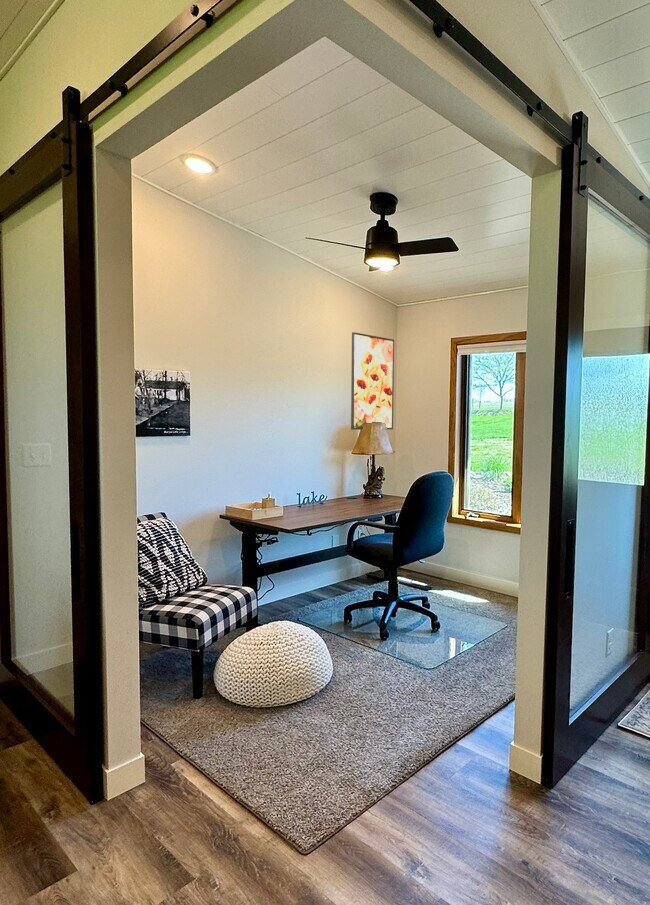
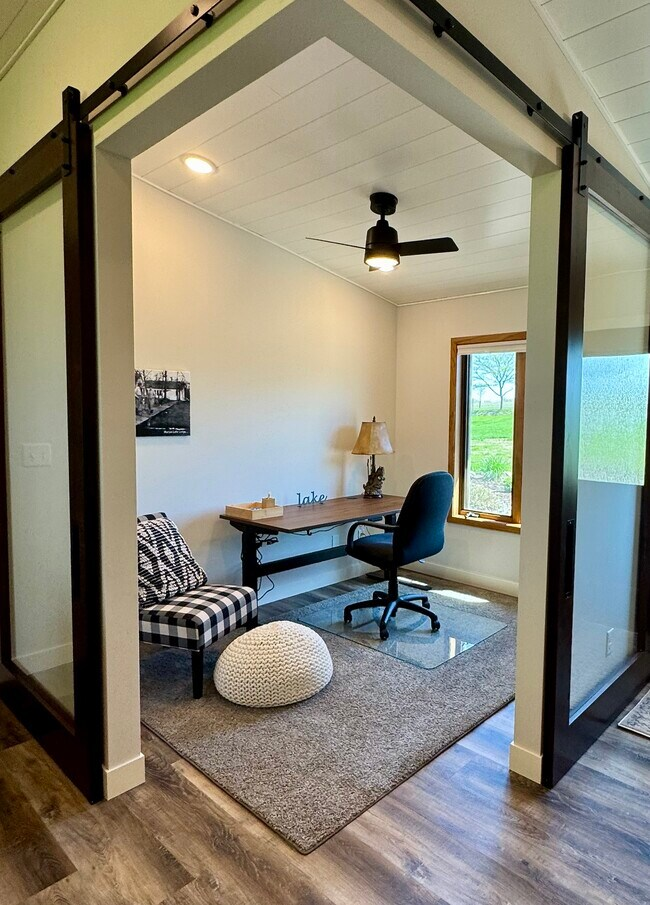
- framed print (373, 383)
